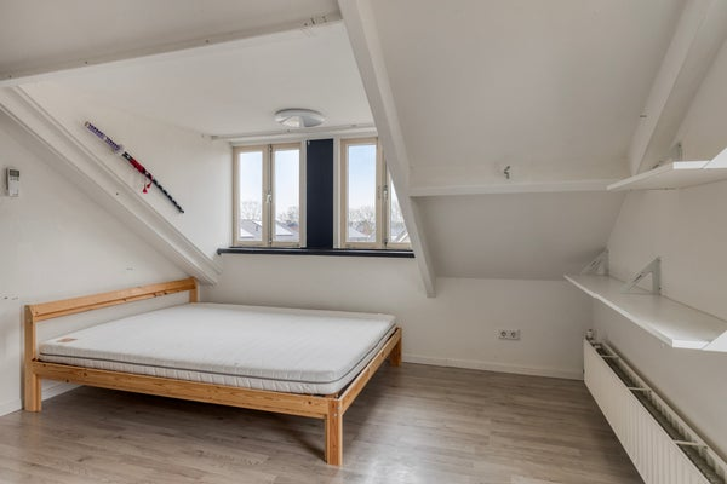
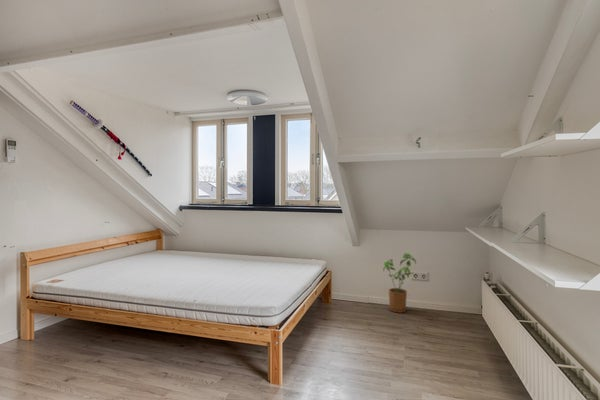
+ house plant (399, 282)
